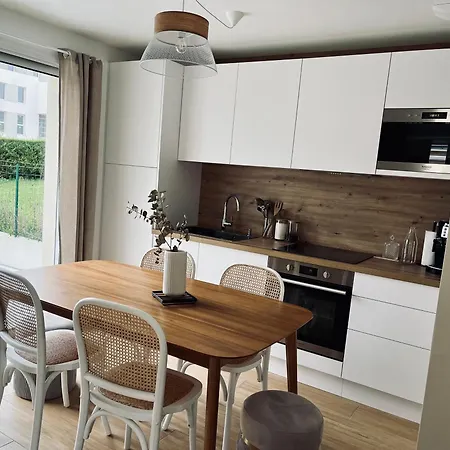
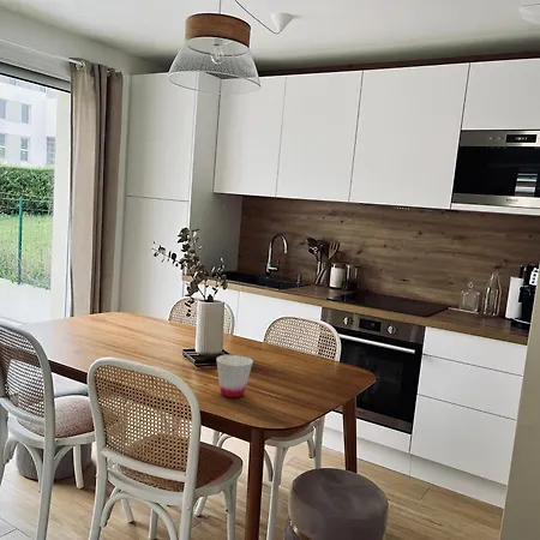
+ cup (233, 377)
